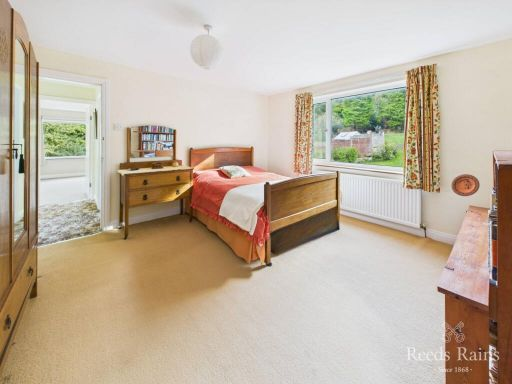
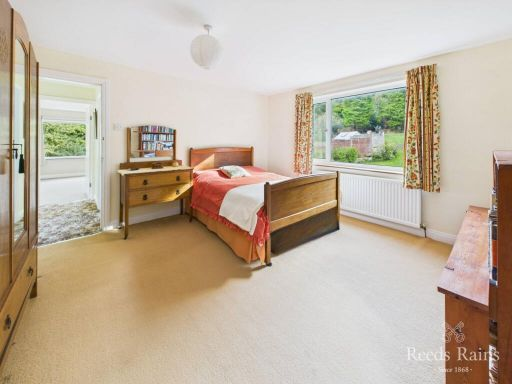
- decorative plate (465, 185)
